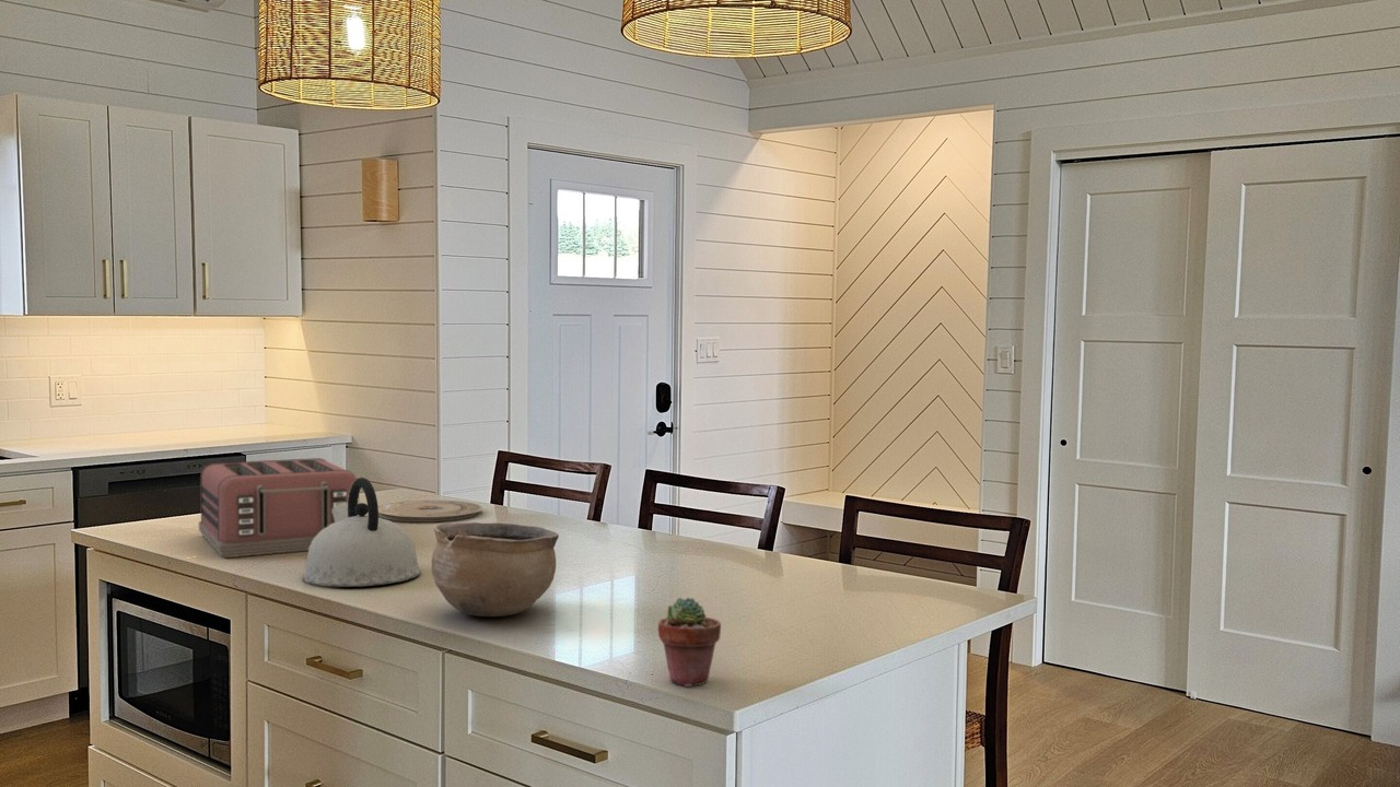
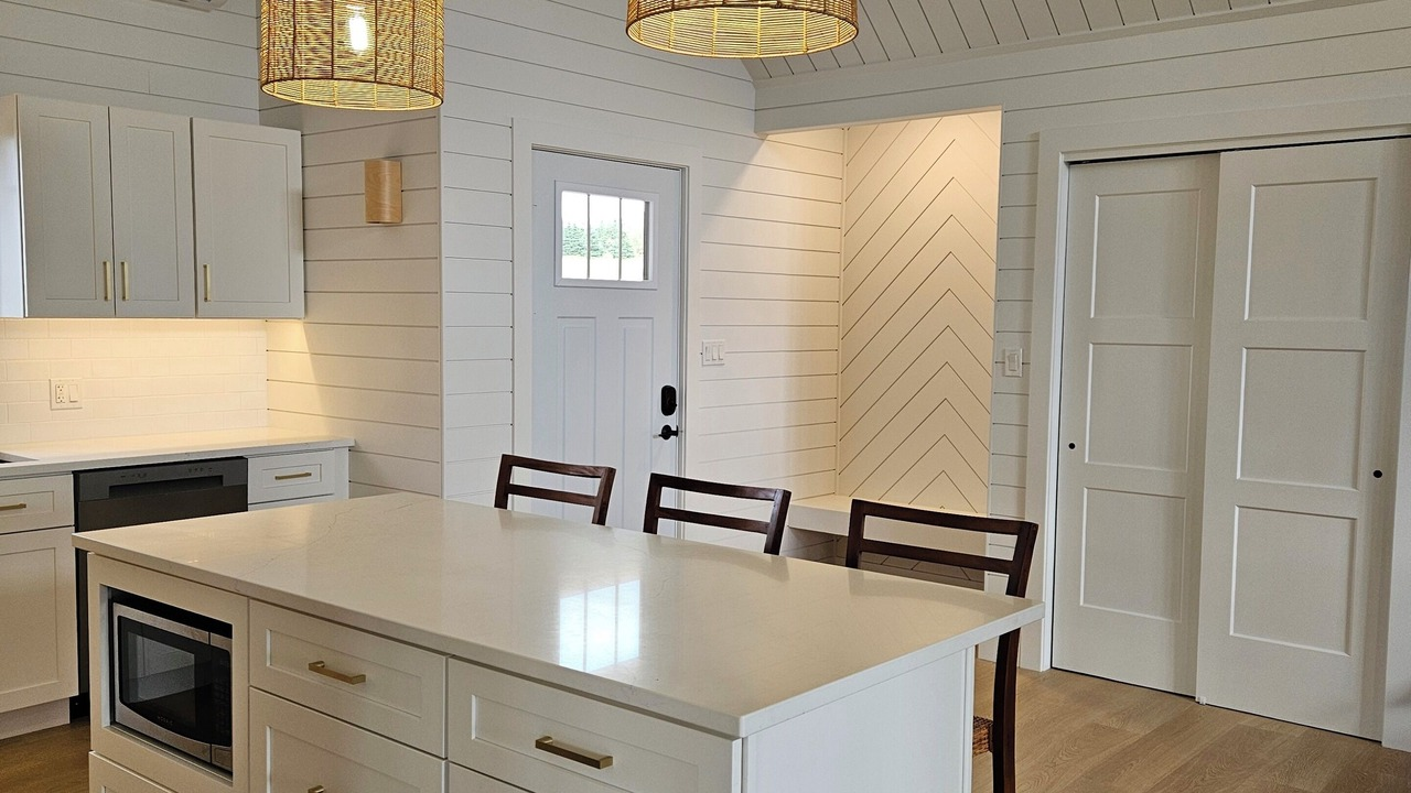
- plate (429, 510)
- kettle (360, 526)
- toaster (280, 504)
- potted succulent (689, 638)
- ceramic bowl (494, 568)
